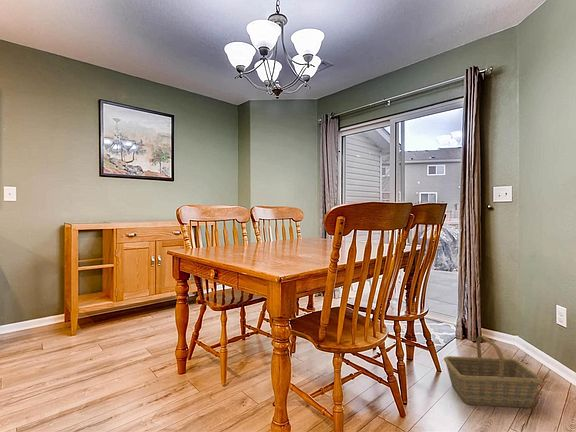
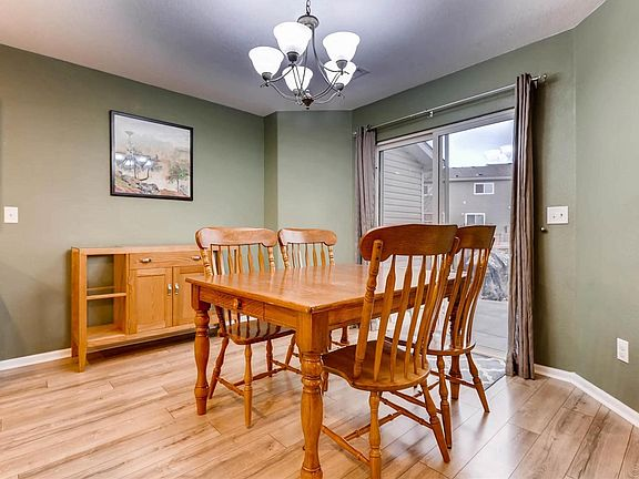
- basket (489, 368)
